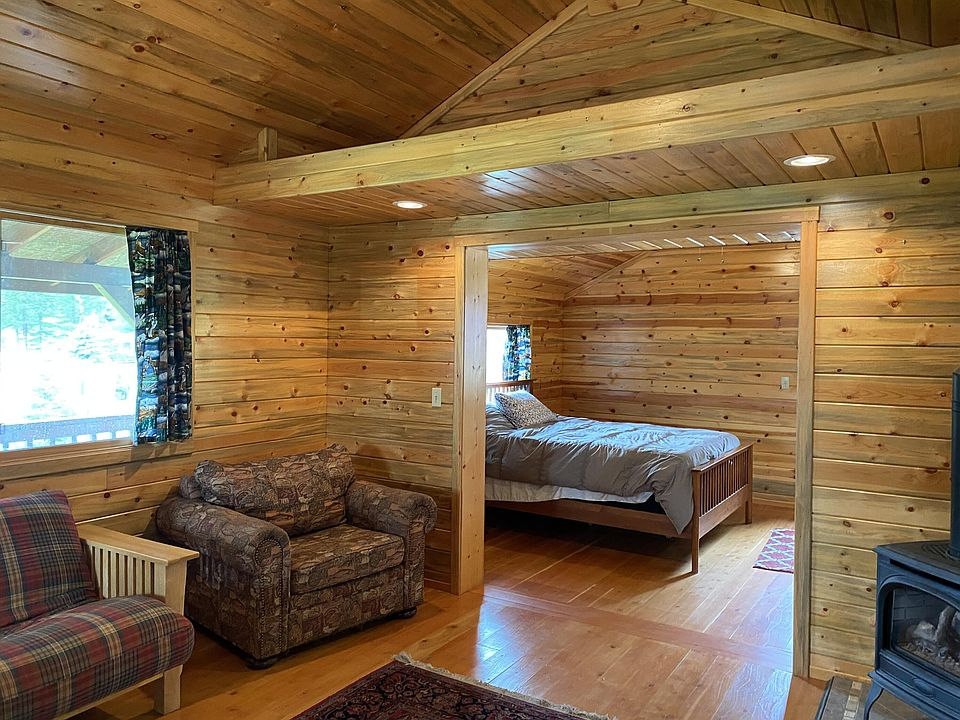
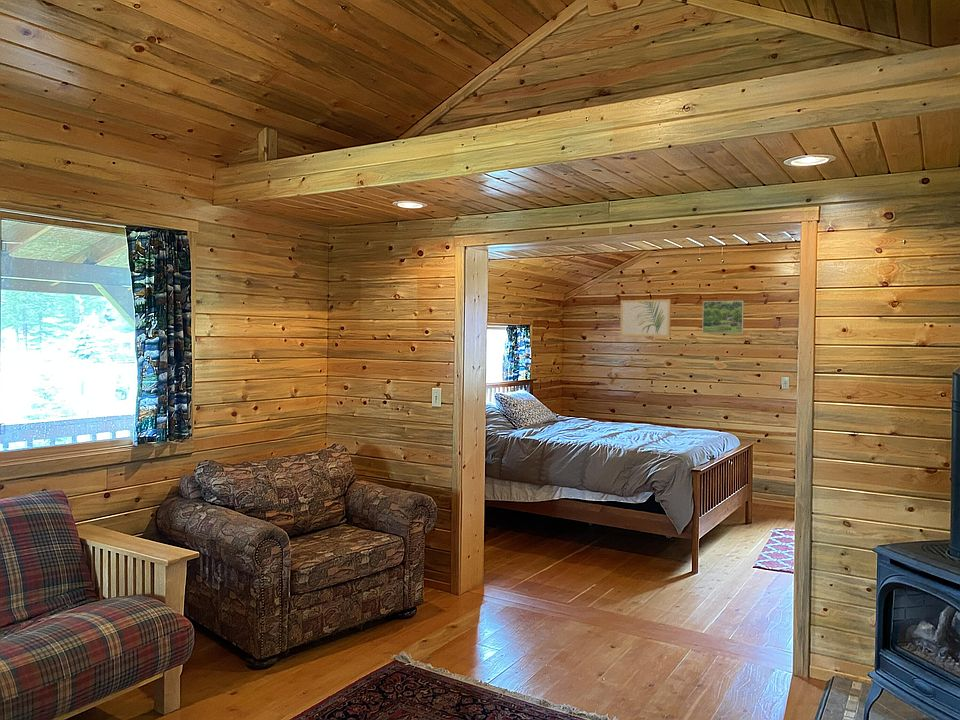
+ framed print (722, 317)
+ wall art (645, 318)
